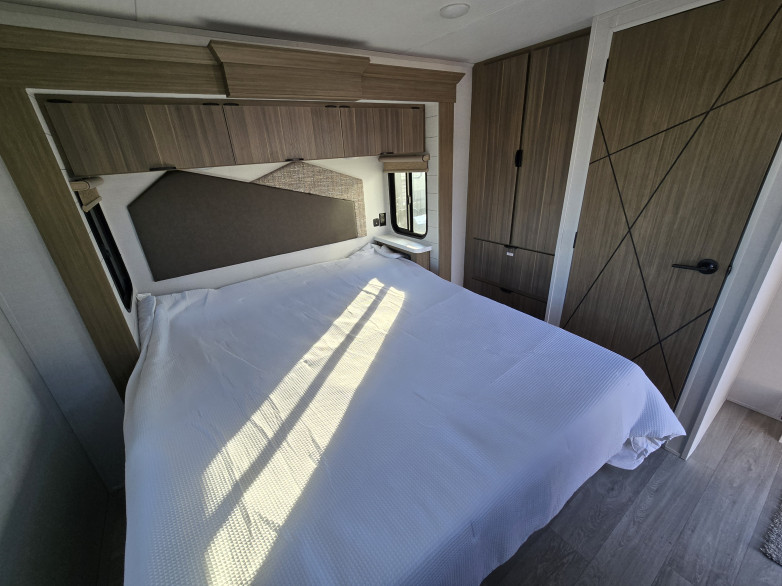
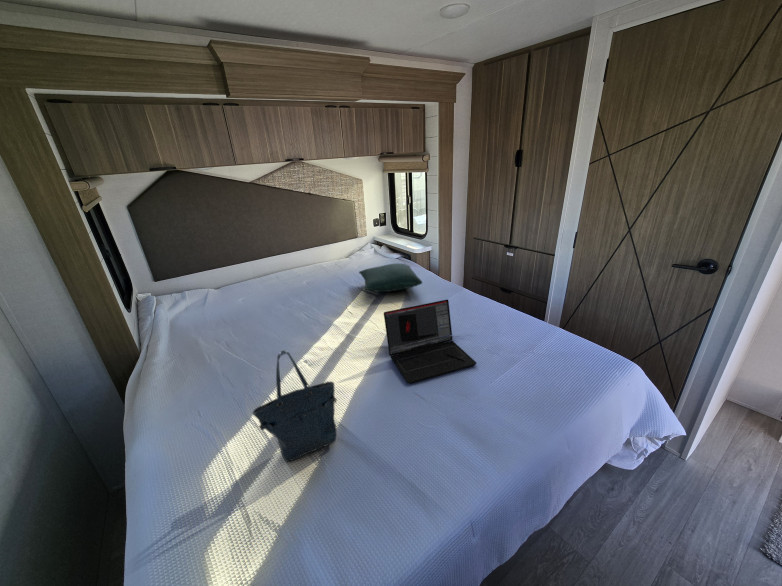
+ laptop (429, 338)
+ tote bag (296, 404)
+ pillow (389, 277)
